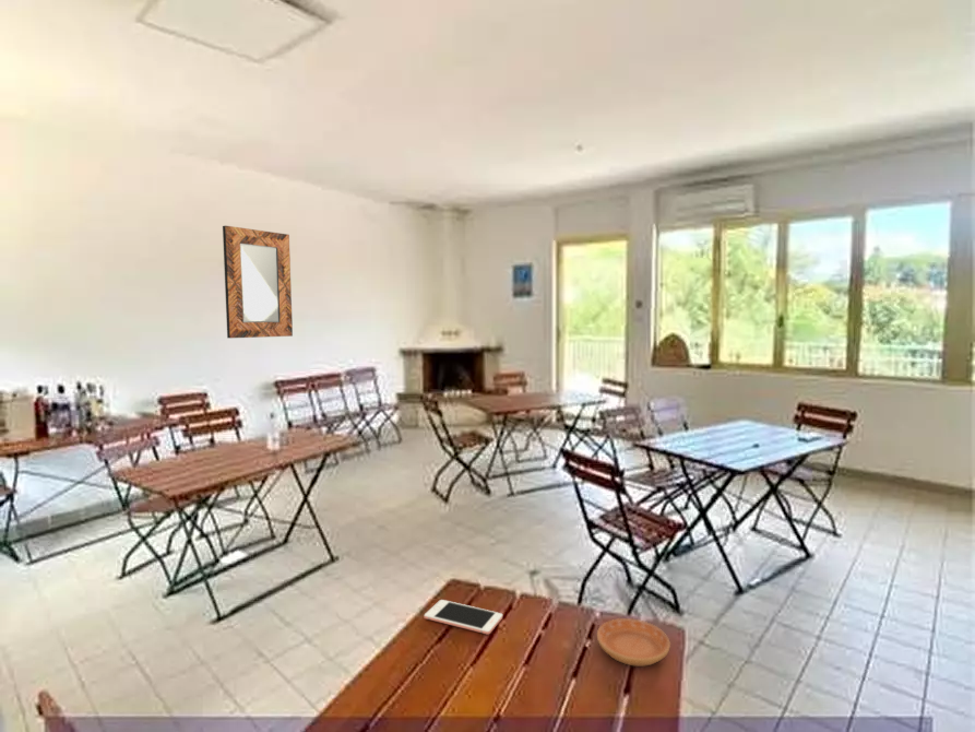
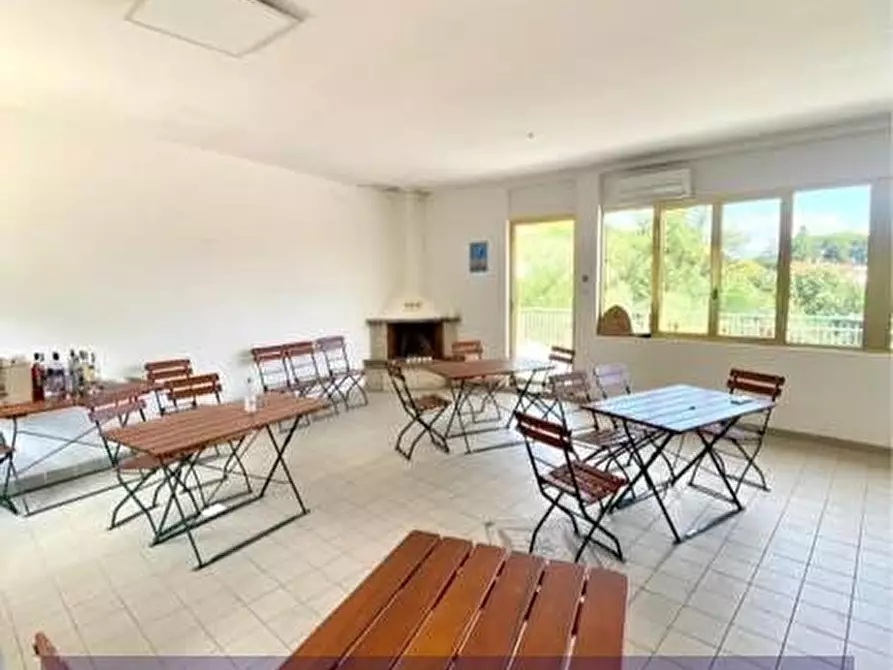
- cell phone (463, 616)
- home mirror (259, 284)
- saucer (632, 642)
